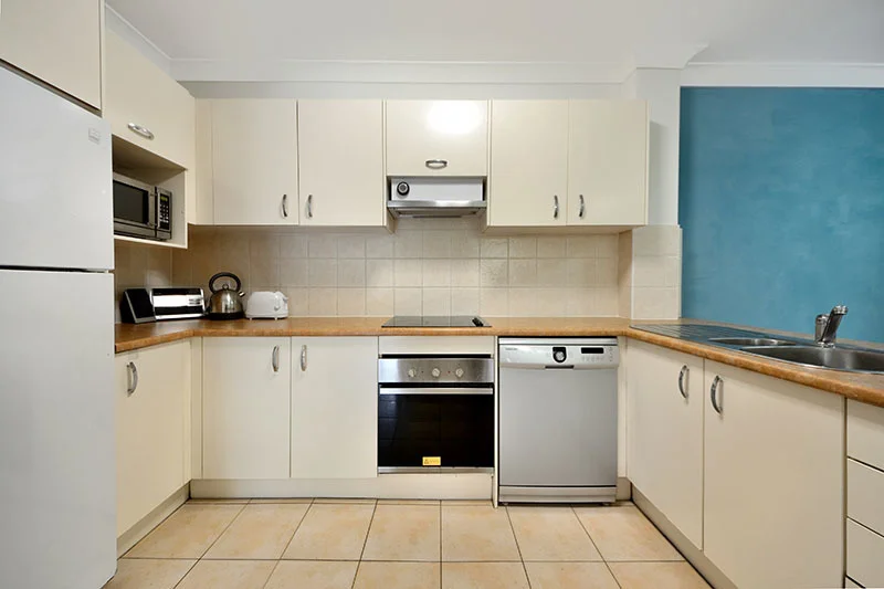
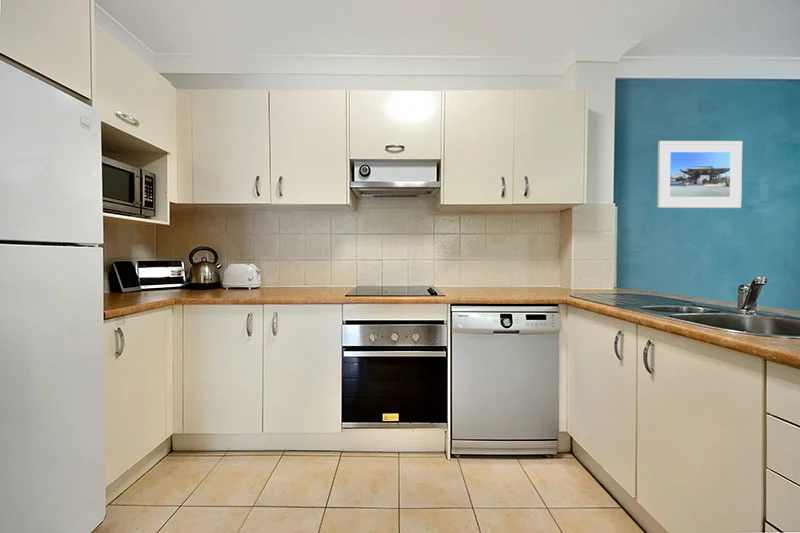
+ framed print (699, 174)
